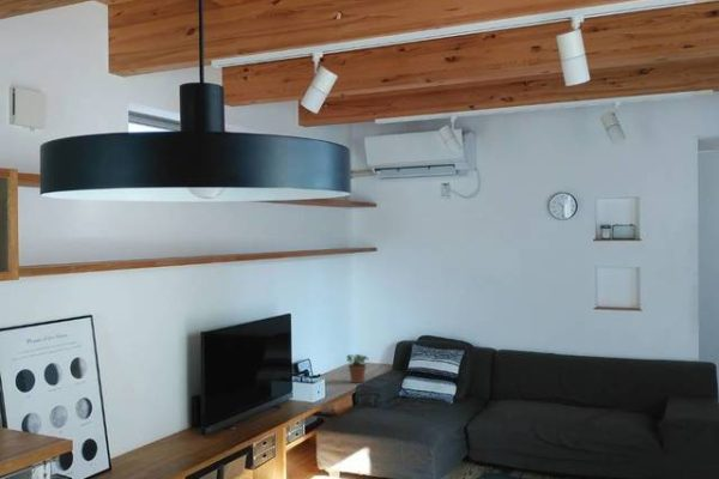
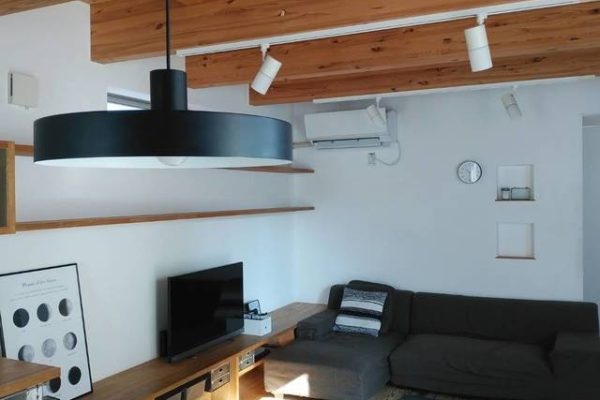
- potted plant (356, 368)
